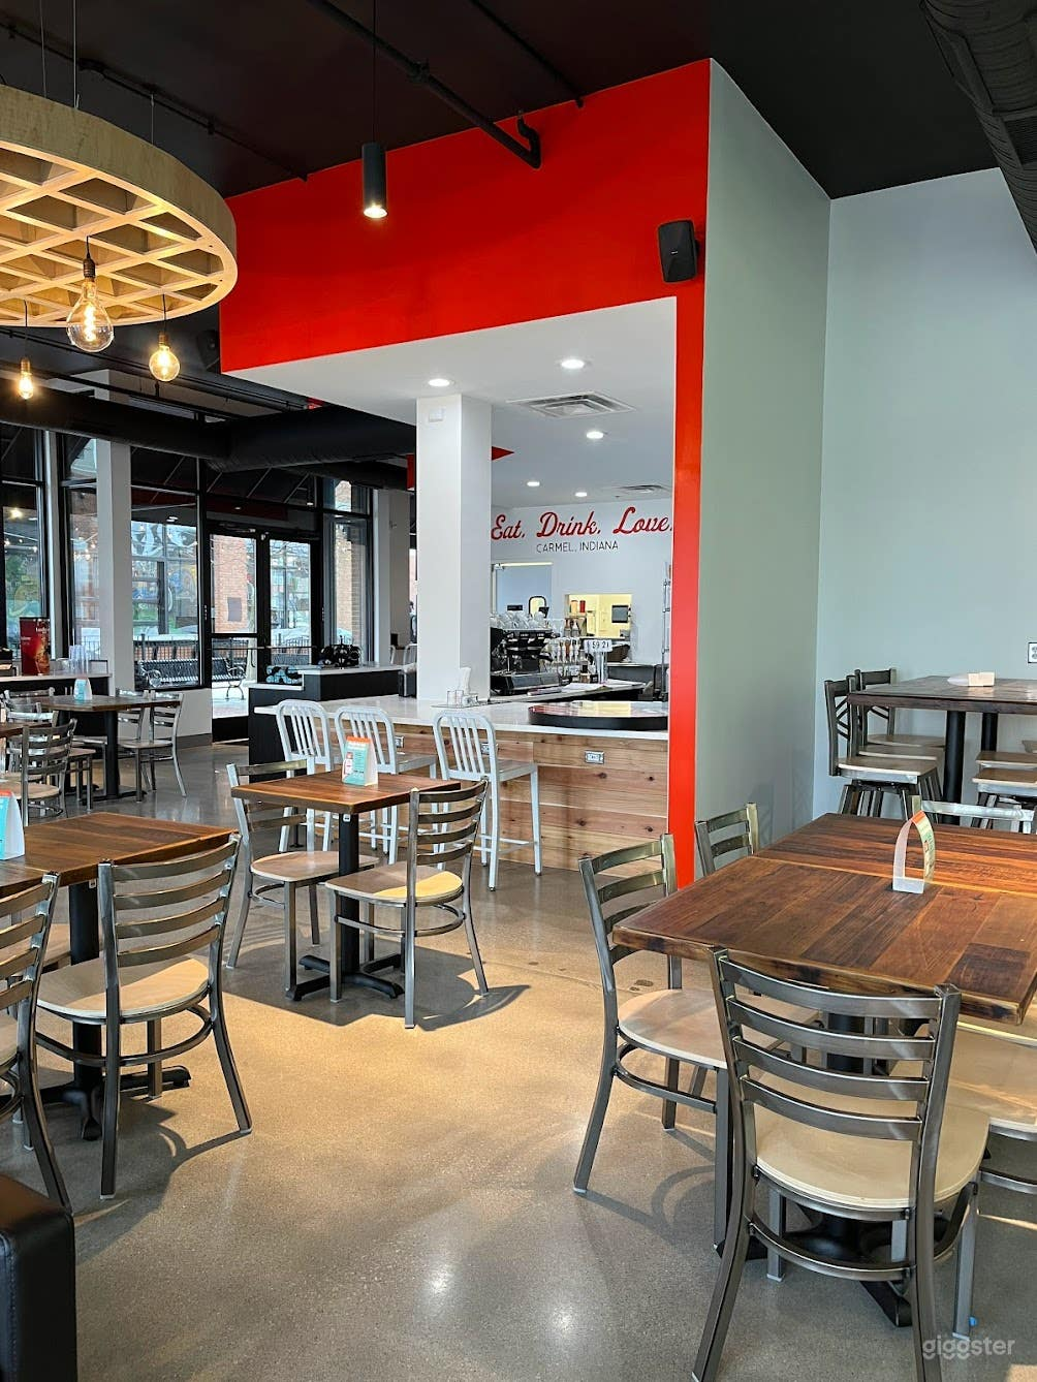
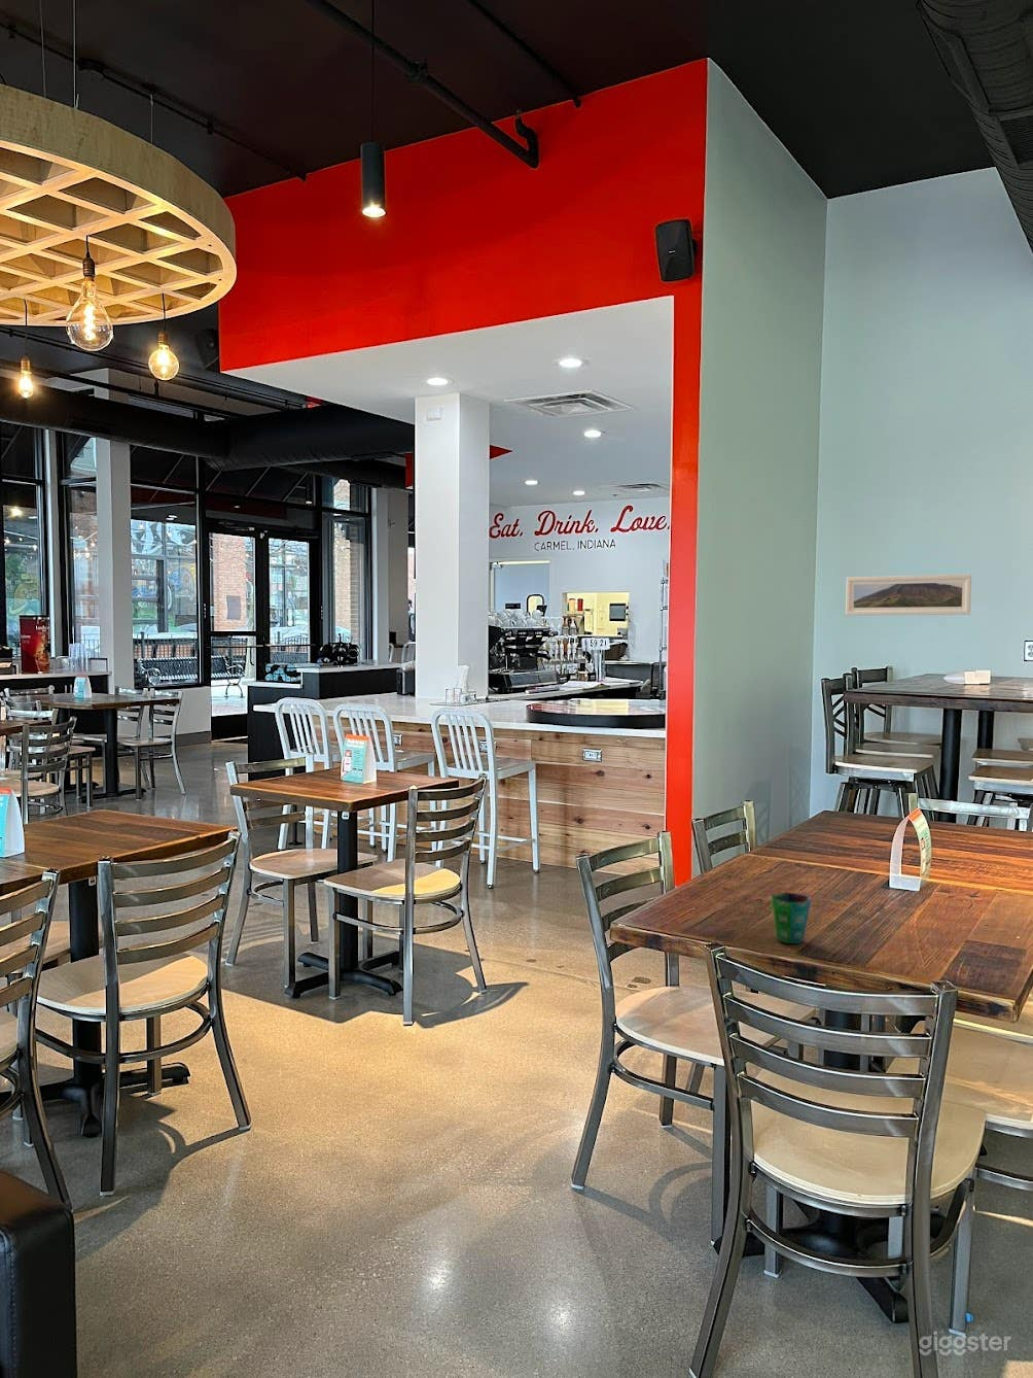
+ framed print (906, 595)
+ cup (790, 916)
